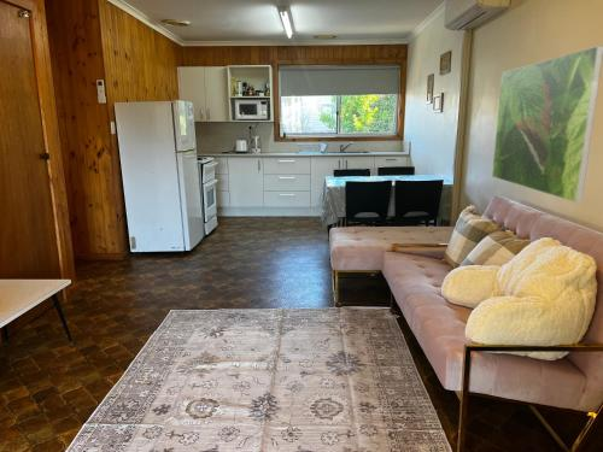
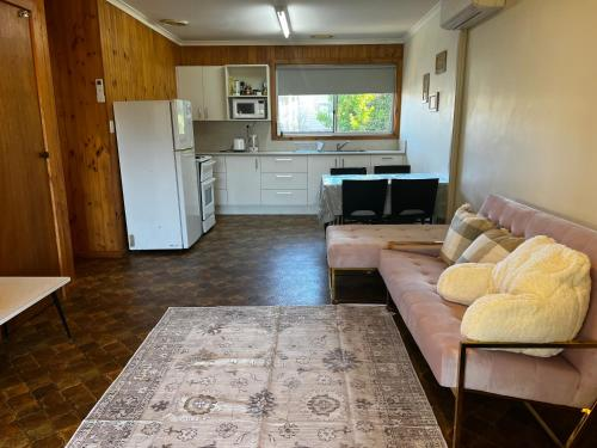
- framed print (534, 127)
